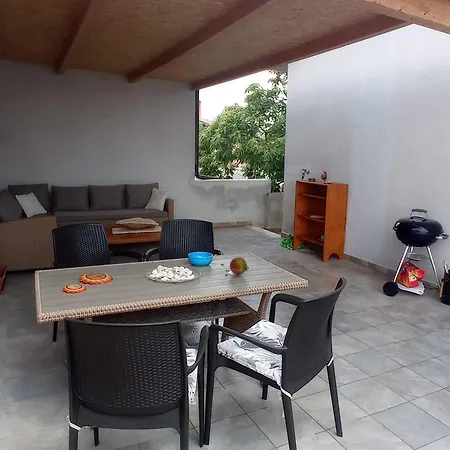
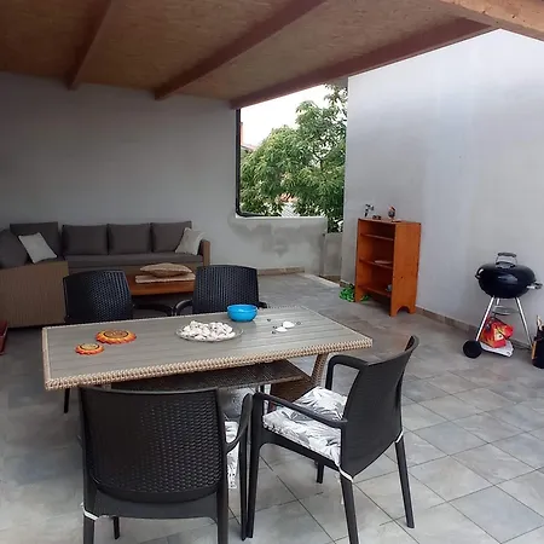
- fruit (239, 266)
